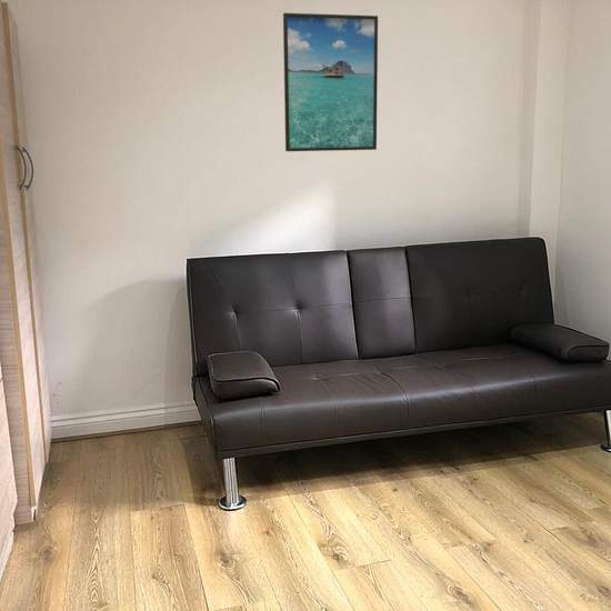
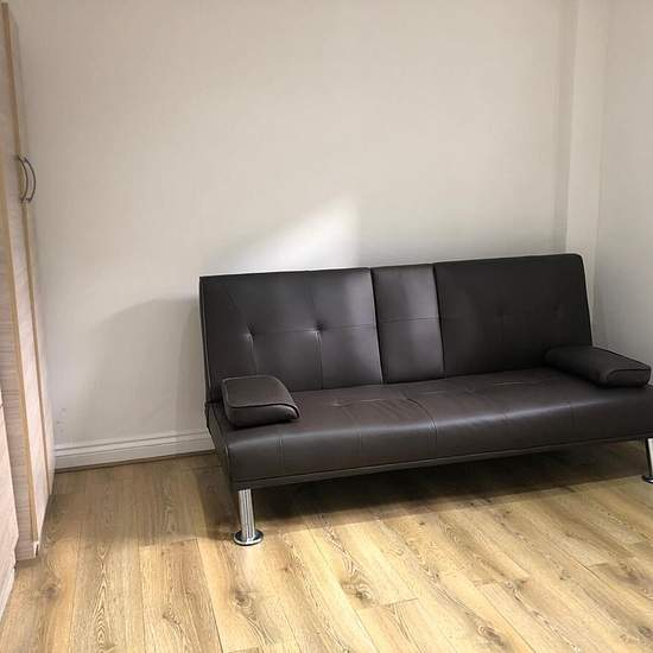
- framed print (331, 83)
